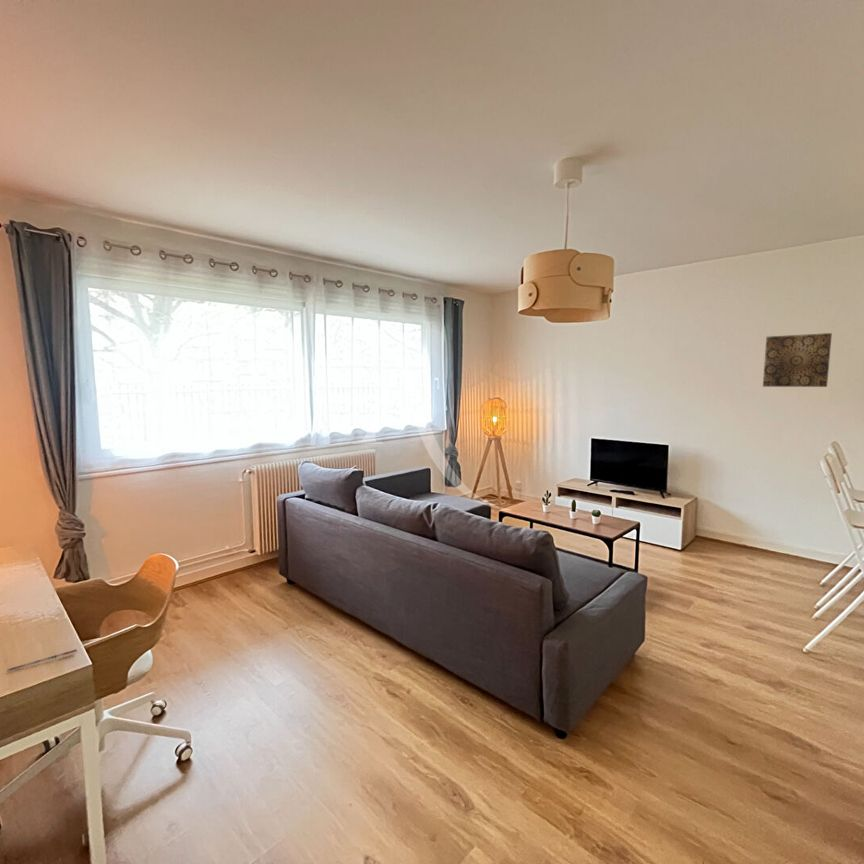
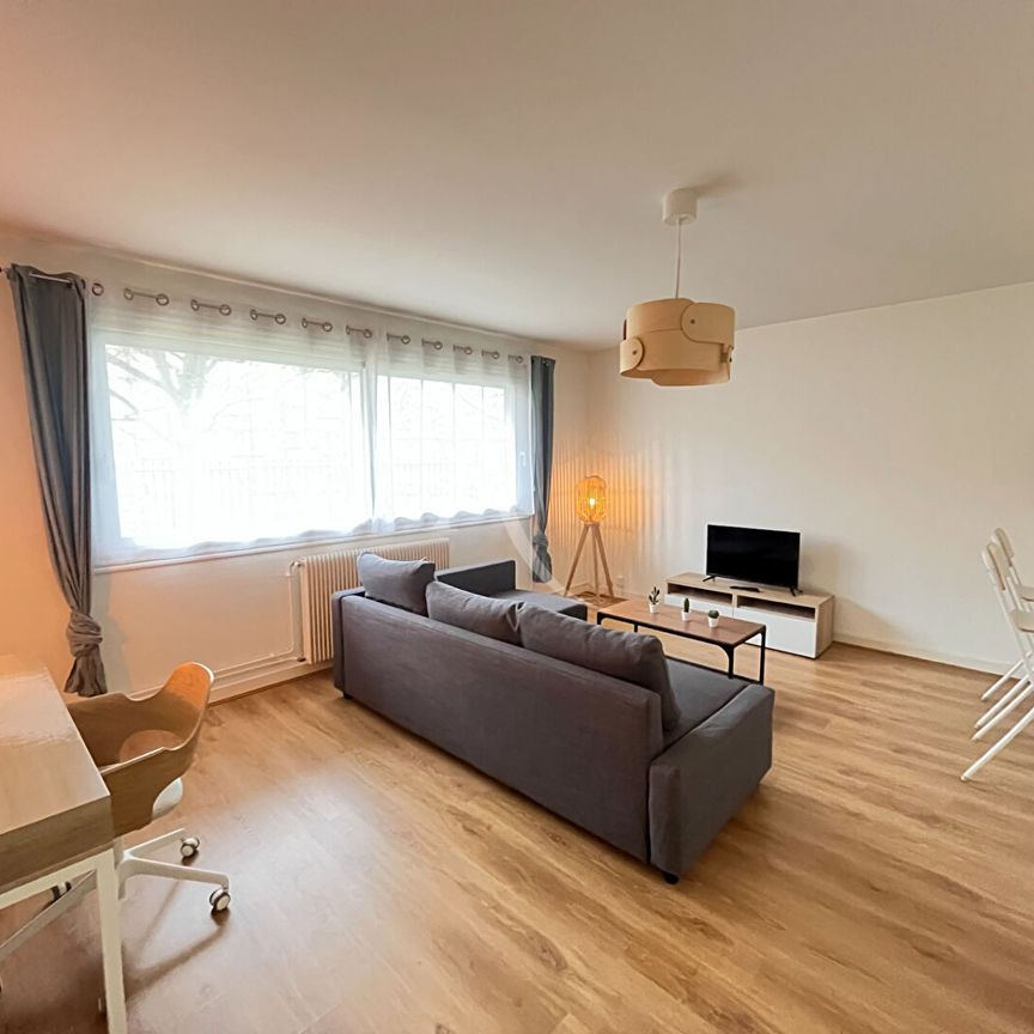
- wall art (795, 361)
- pen (43, 659)
